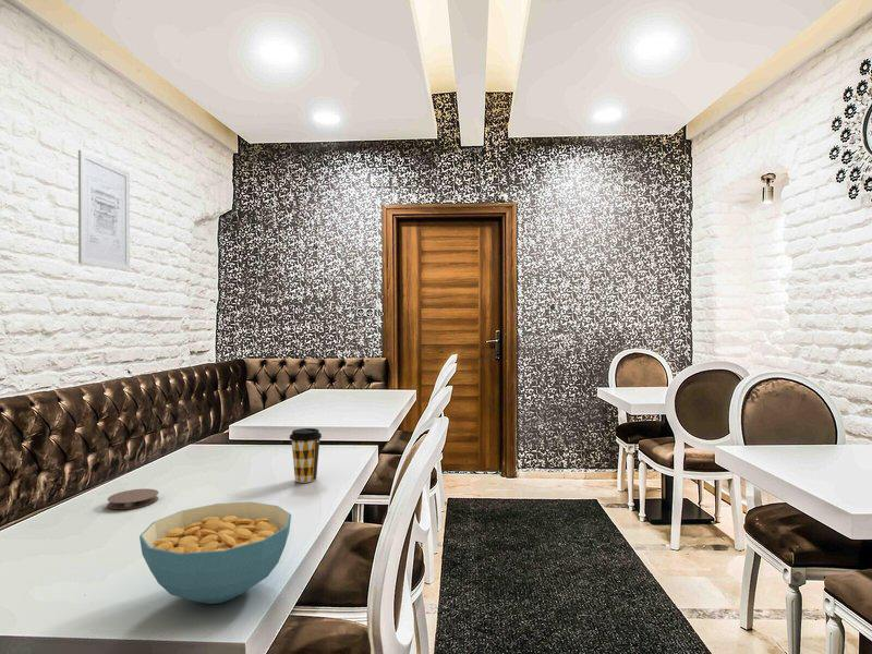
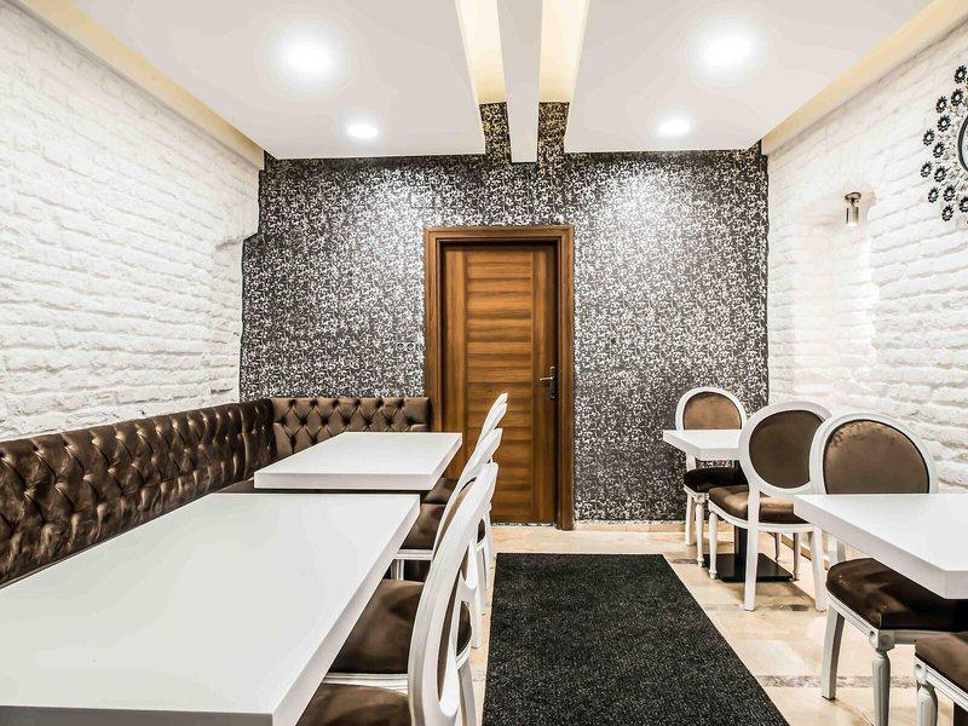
- coffee cup (305, 455)
- cereal bowl (219, 558)
- coaster (133, 498)
- wall art (106, 215)
